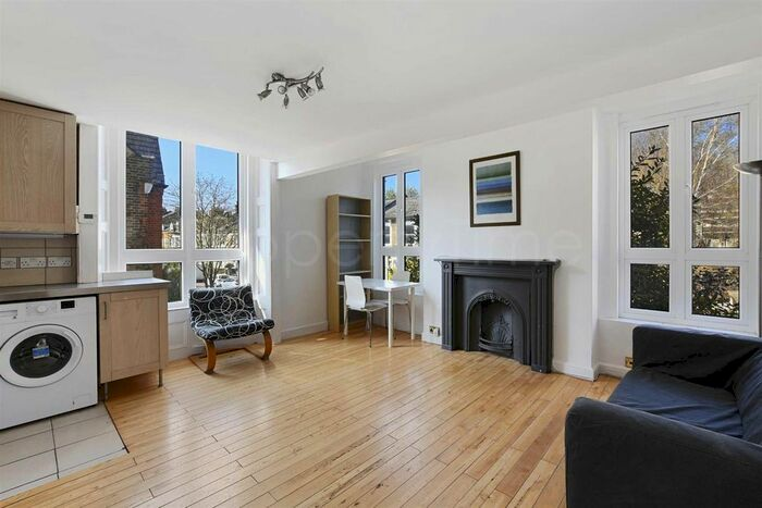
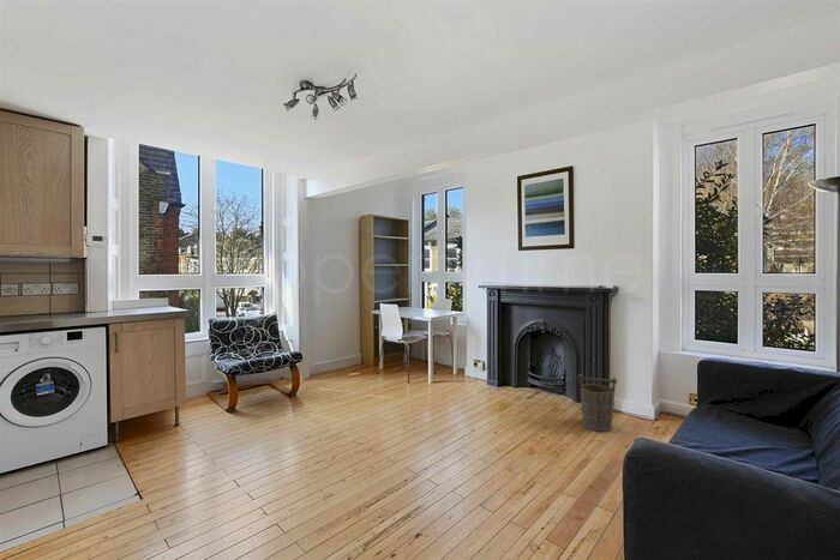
+ bucket (596, 401)
